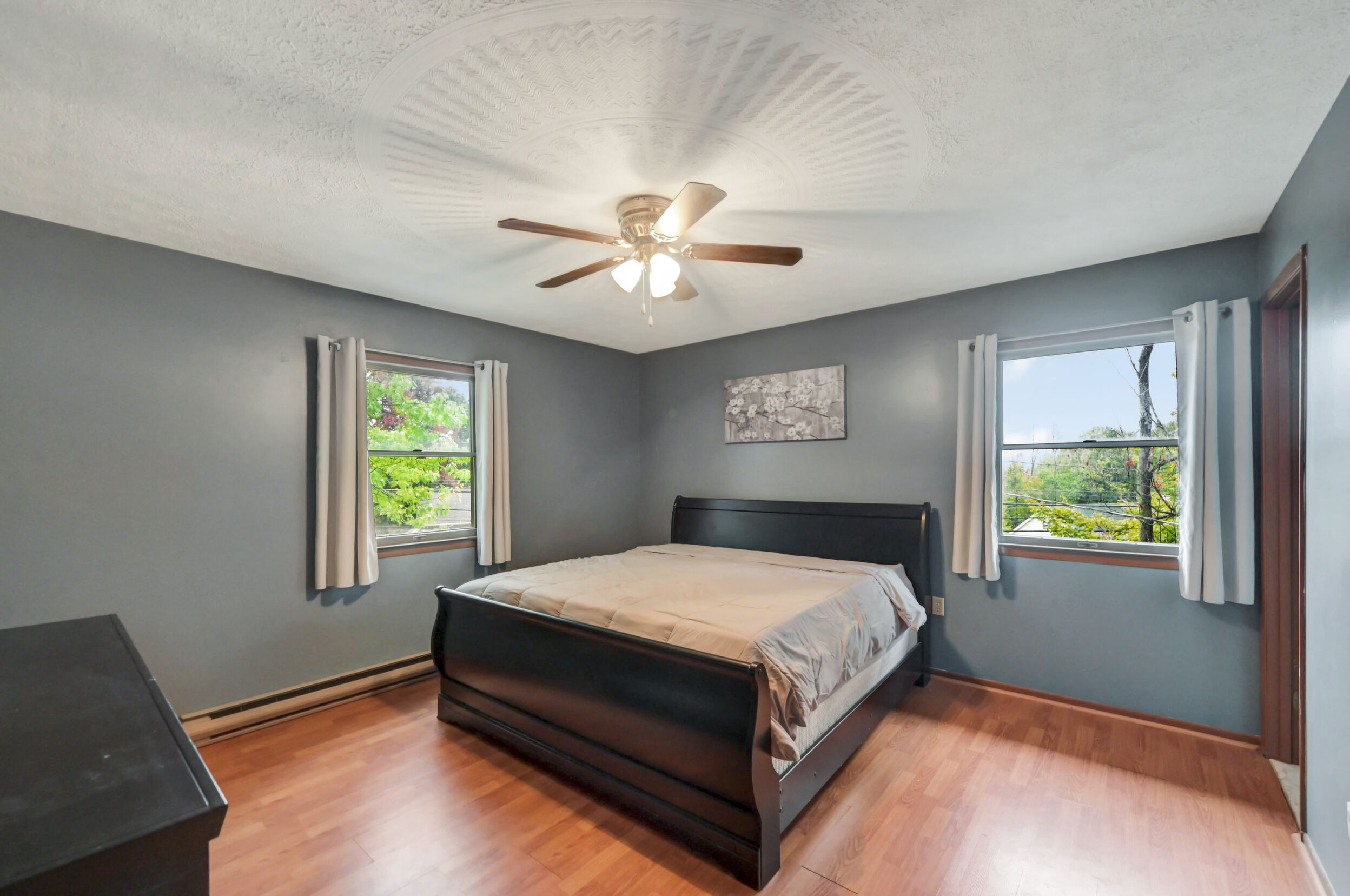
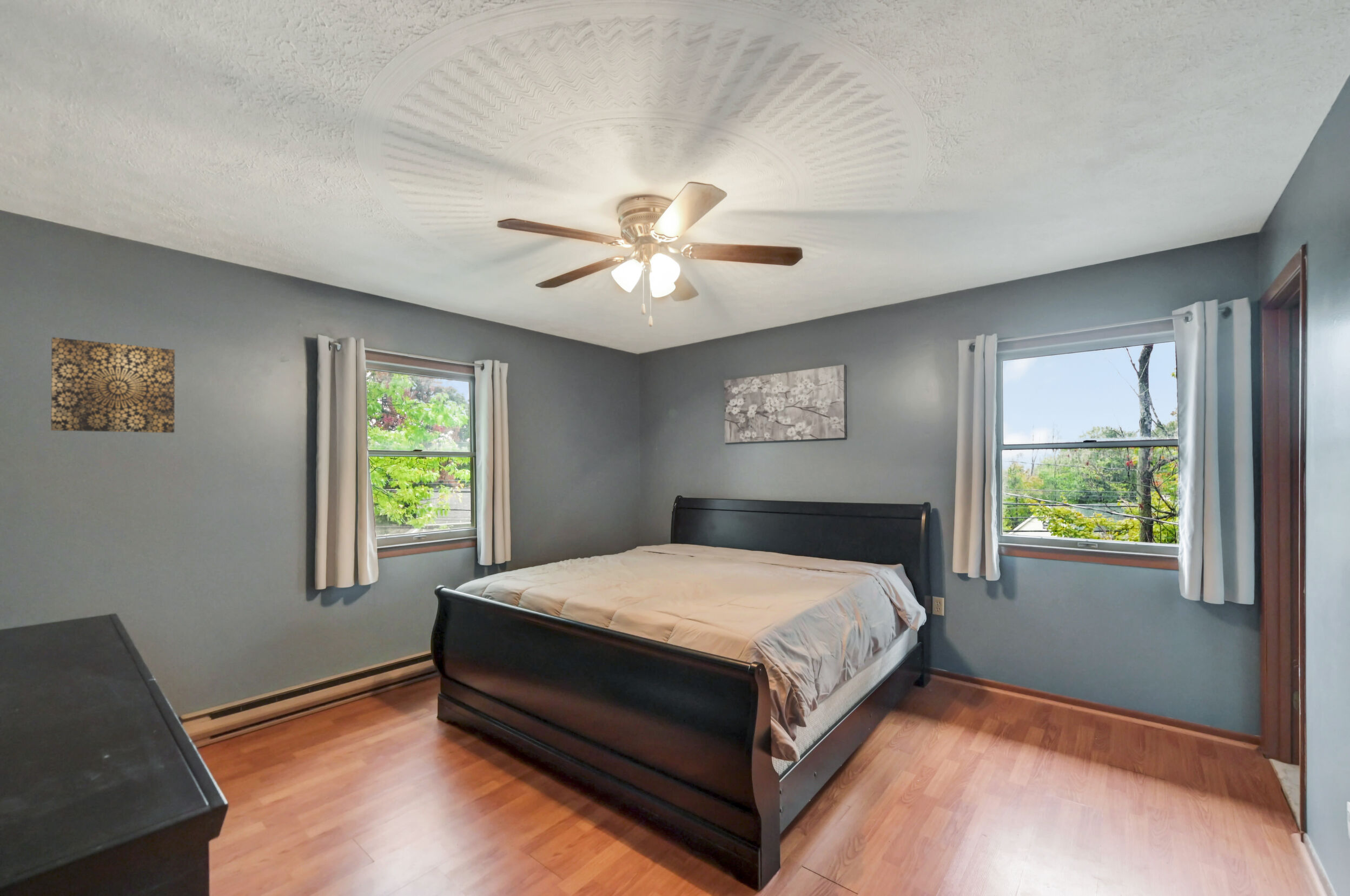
+ wall art (116, 388)
